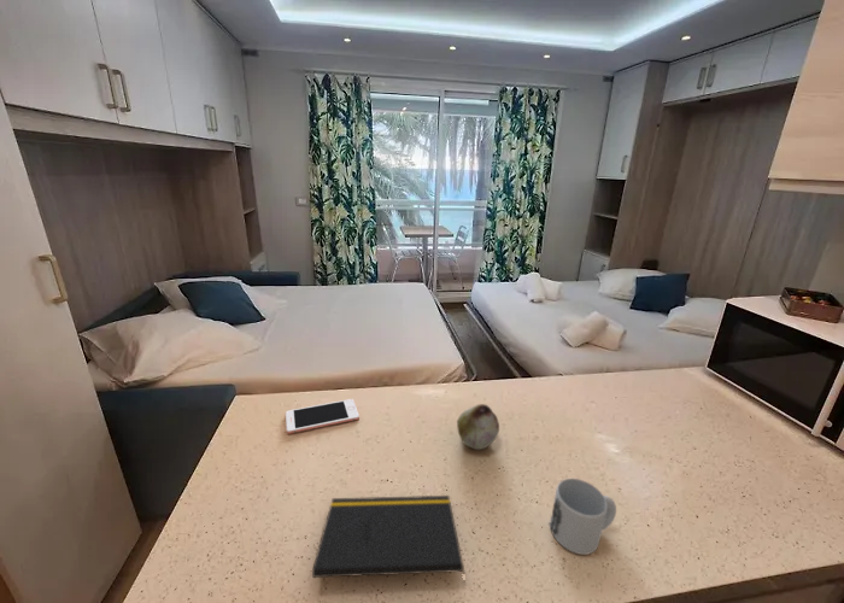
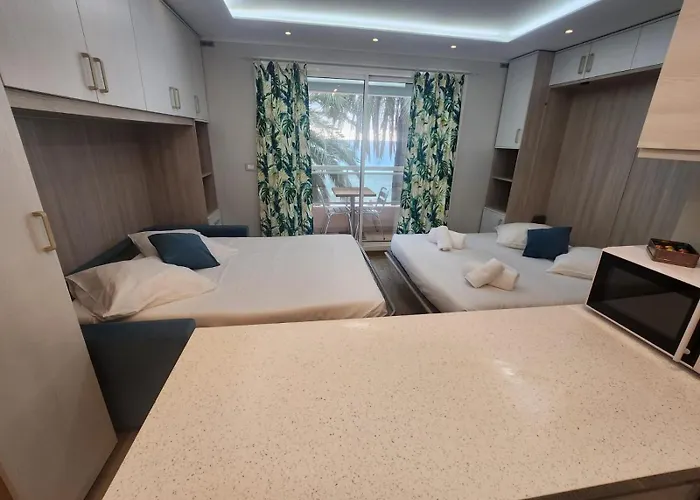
- notepad (389, 531)
- mug (584, 513)
- fruit (477, 421)
- cell phone (322, 415)
